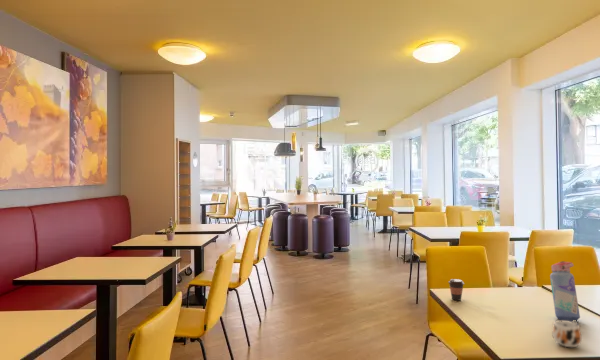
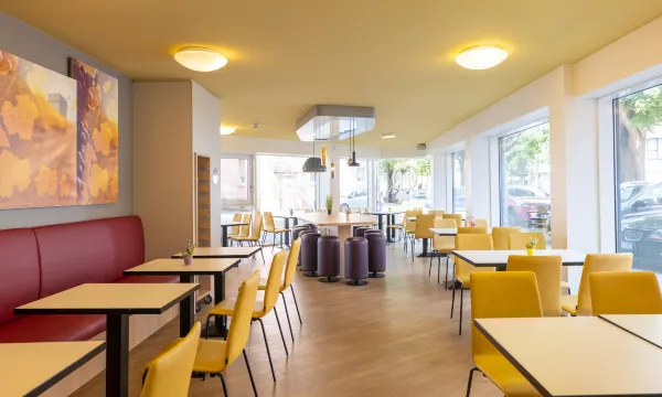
- coffee cup (456, 289)
- water bottle (564, 290)
- mug (566, 331)
